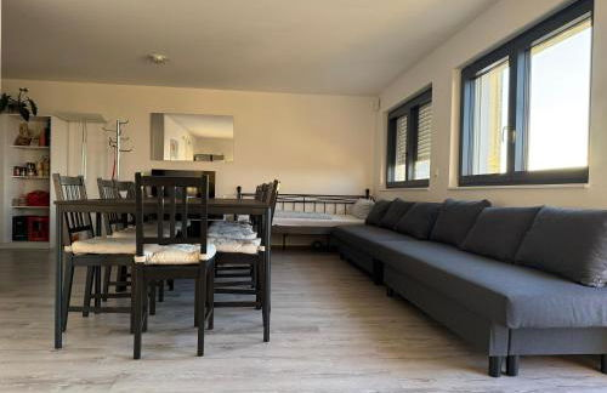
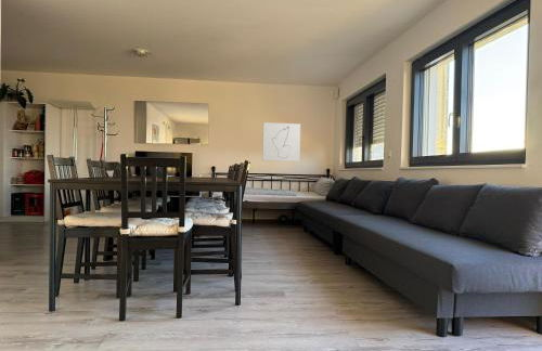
+ wall art (281, 142)
